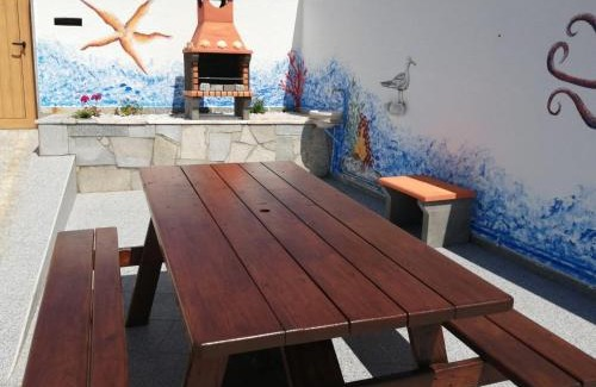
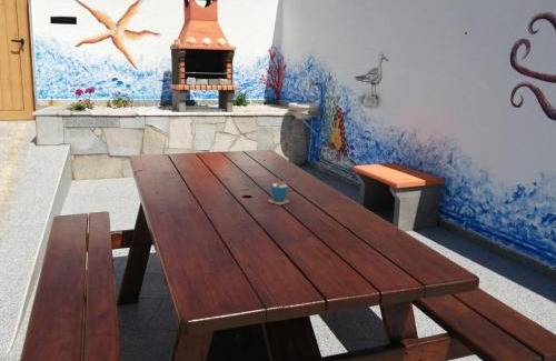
+ cup (279, 188)
